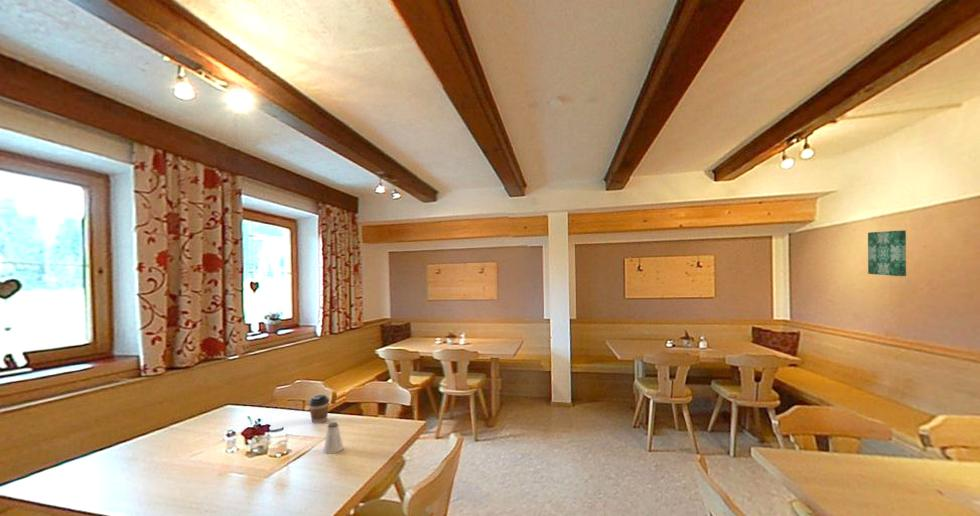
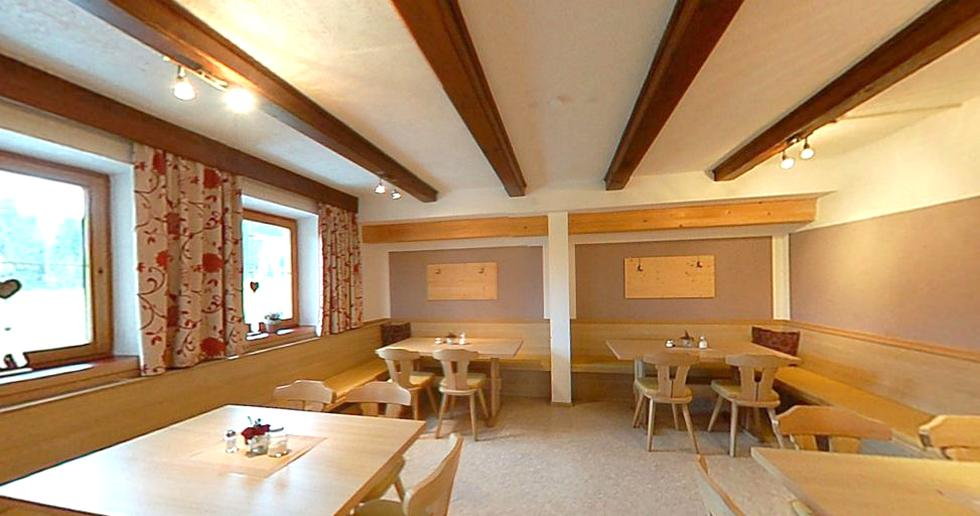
- coffee cup (319, 407)
- wall art (886, 253)
- saltshaker (333, 436)
